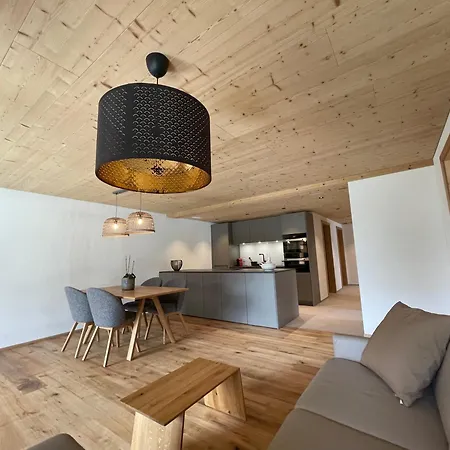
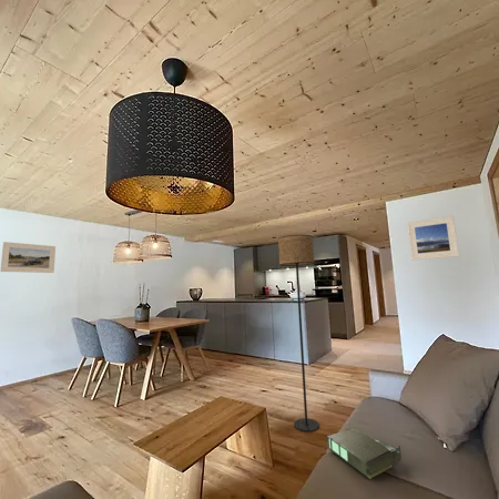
+ box (363, 448)
+ floor lamp (301, 327)
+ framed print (431, 238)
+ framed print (30, 257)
